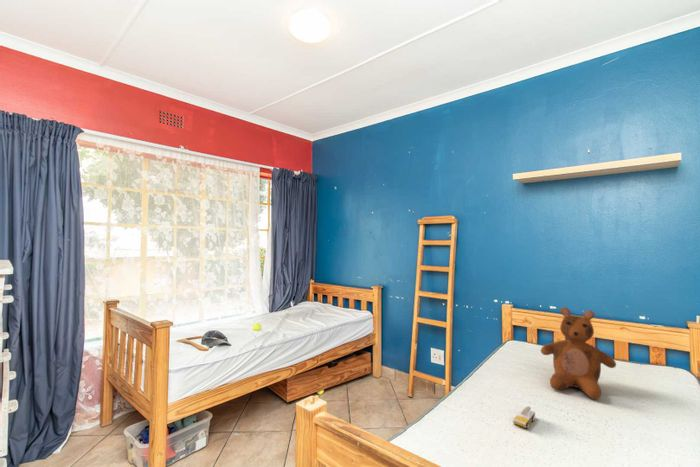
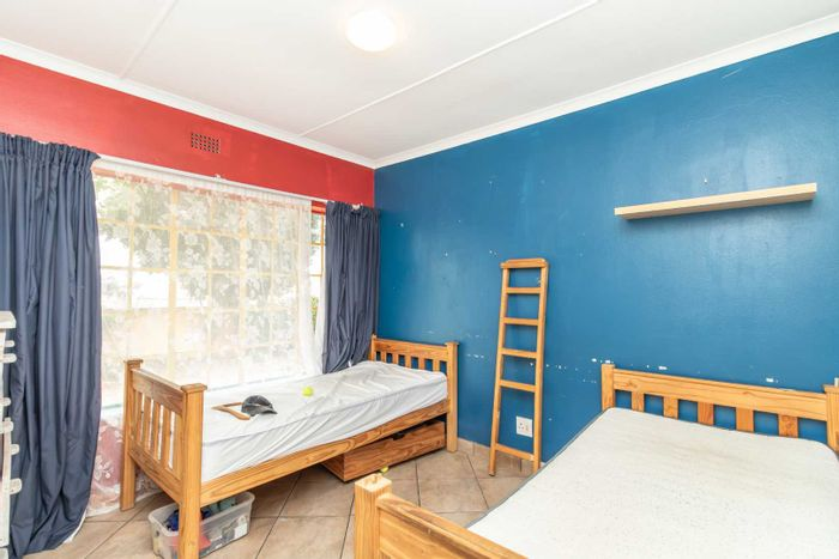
- toy car (524, 416)
- teddy bear (576, 349)
